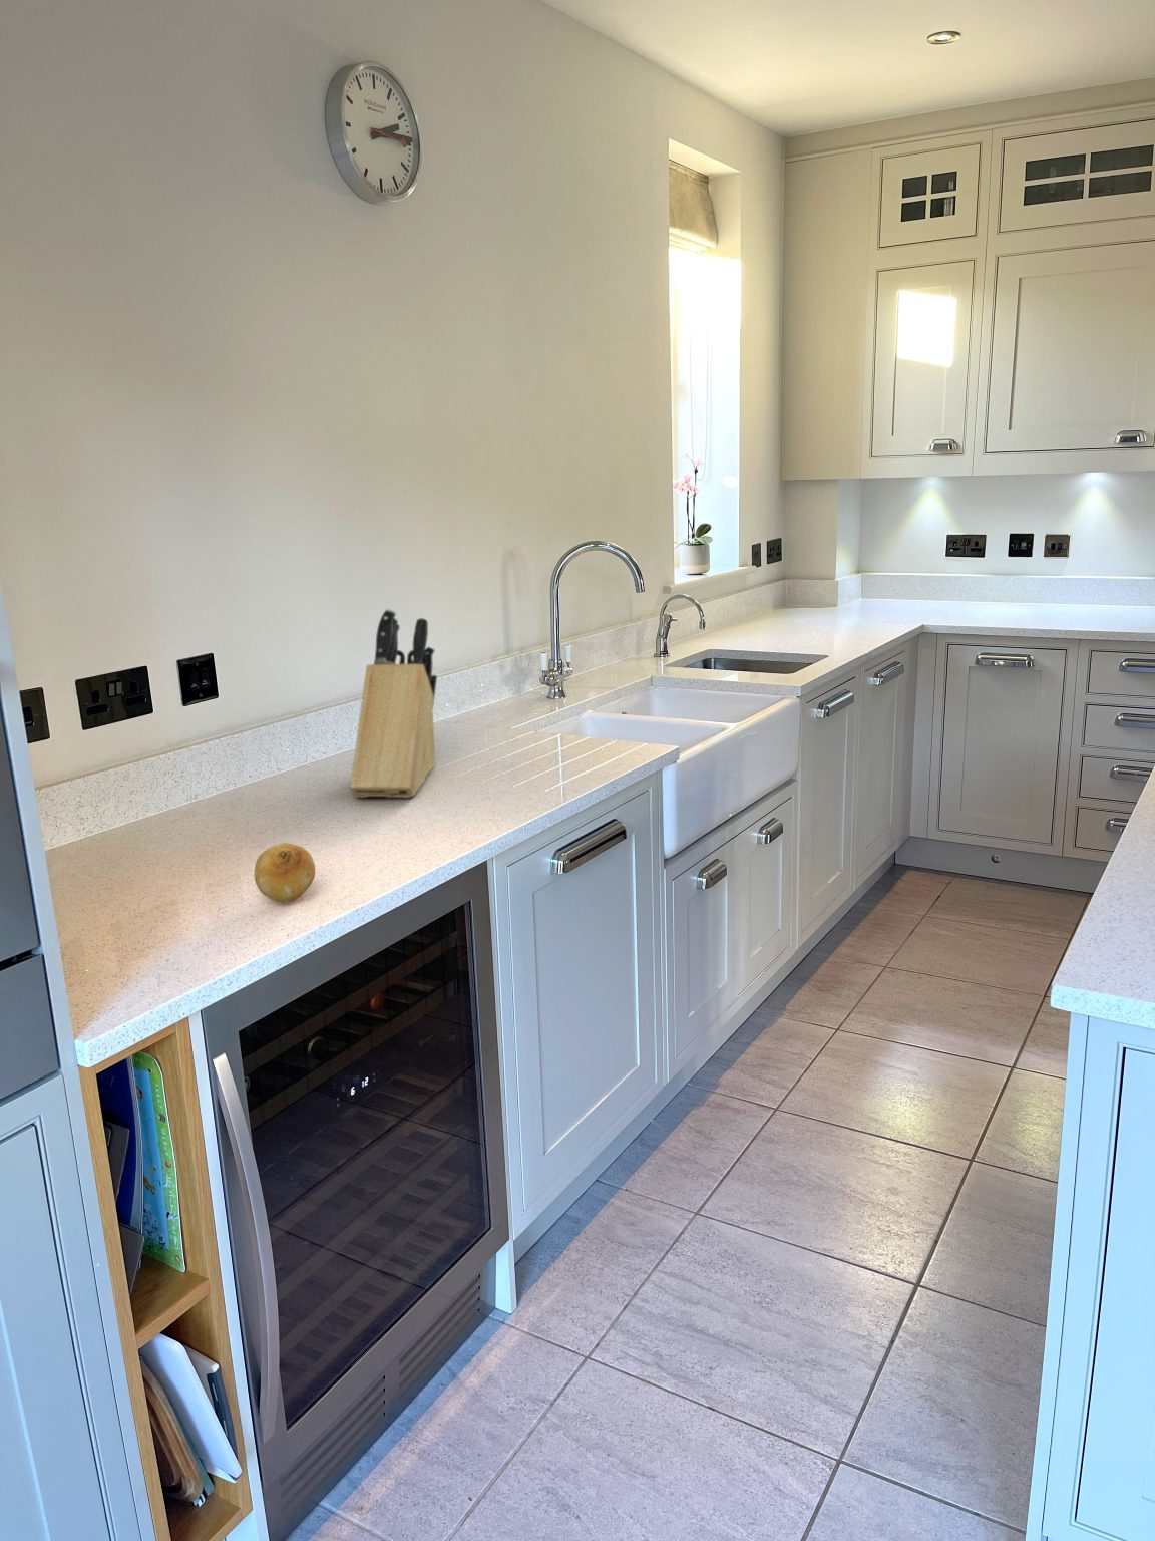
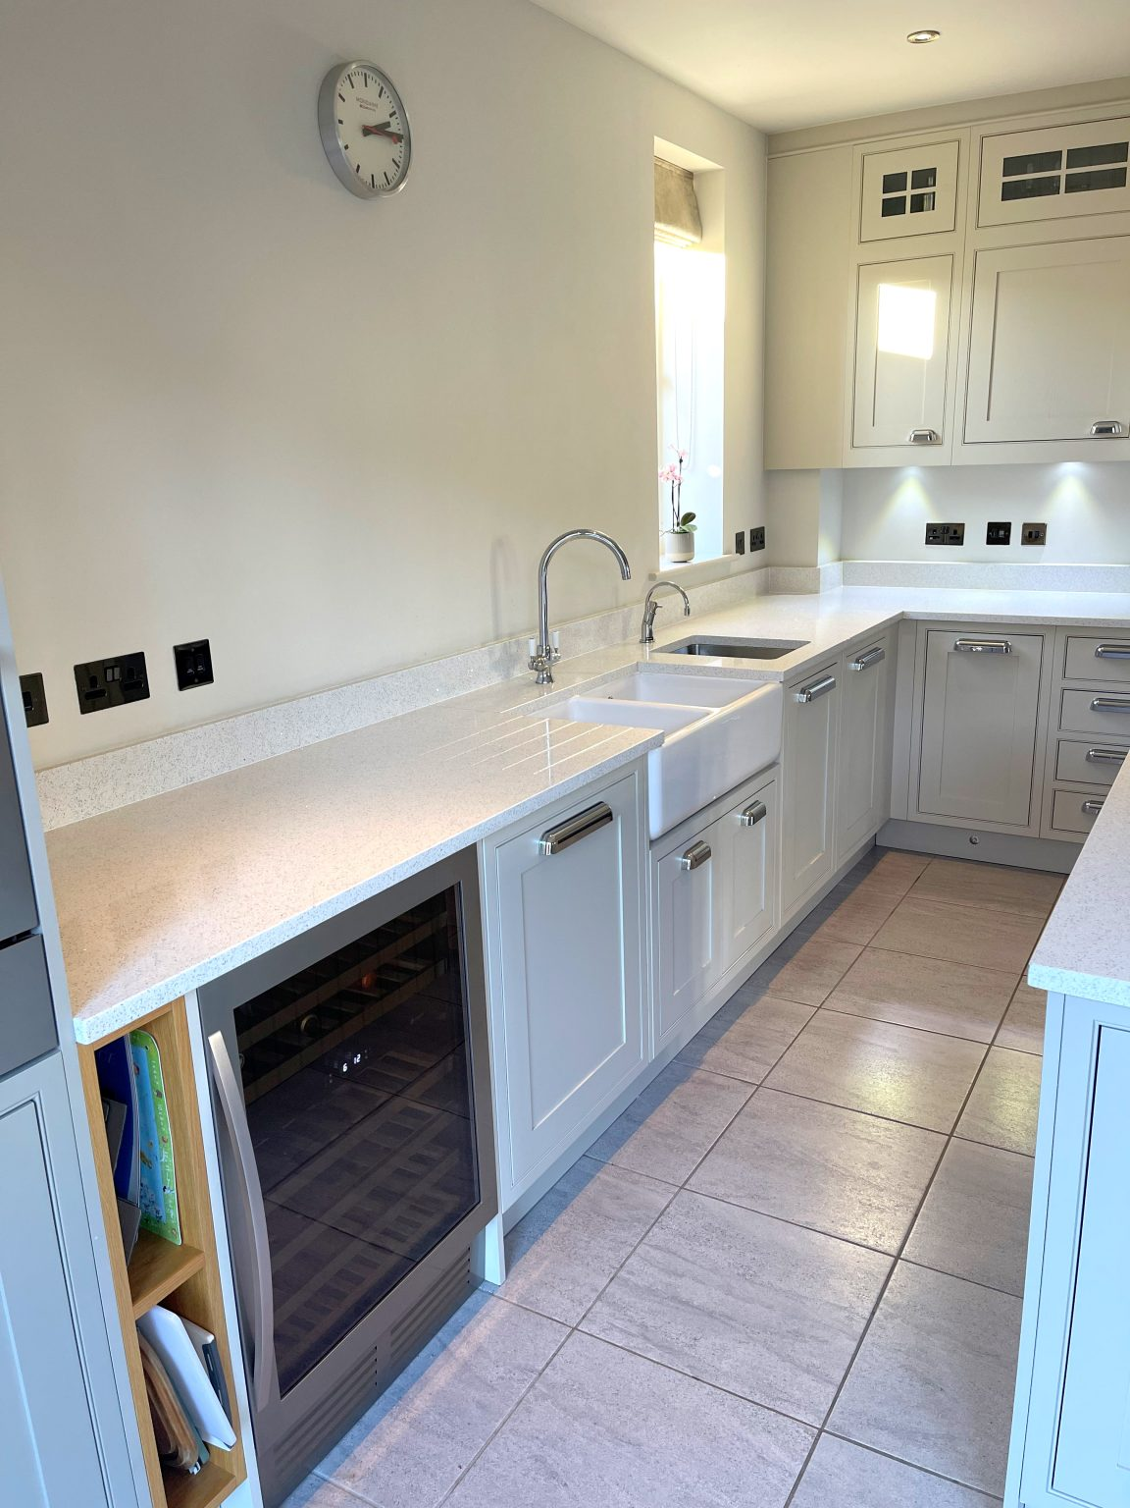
- fruit (284, 872)
- knife block (396, 698)
